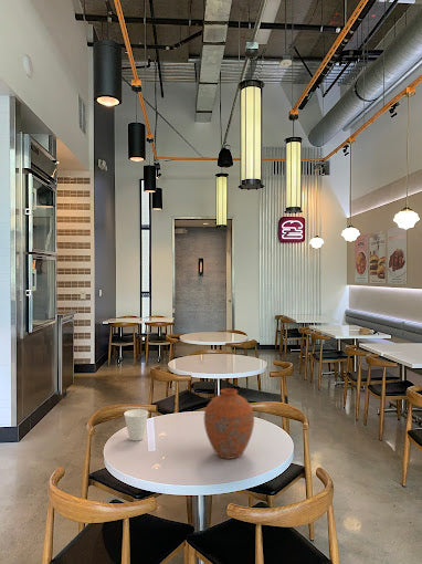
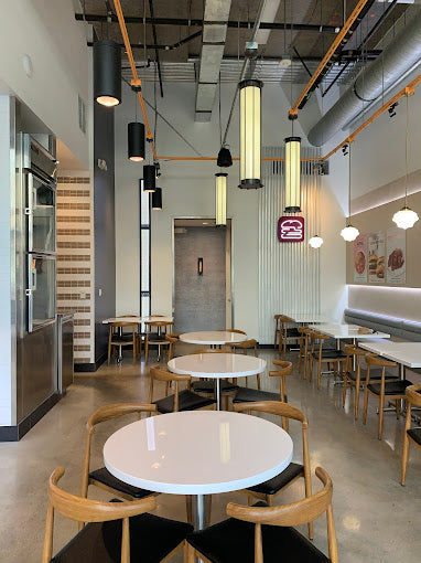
- cup (136, 425)
- vase (229, 421)
